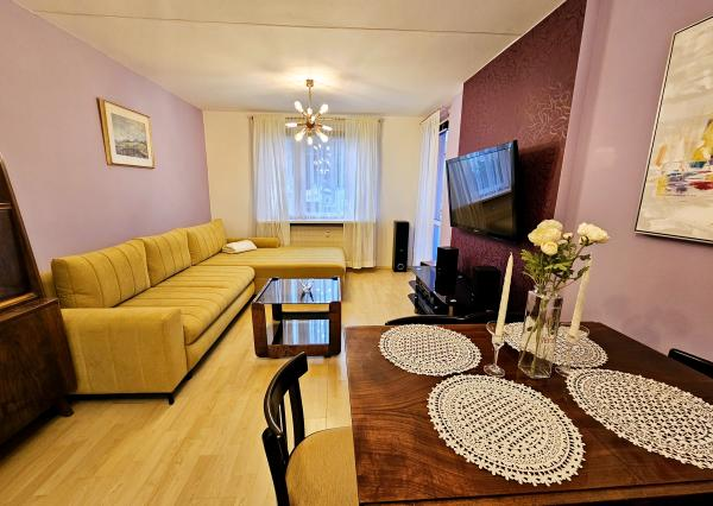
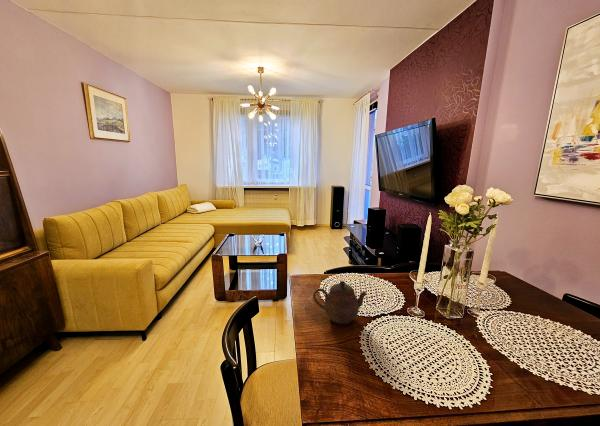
+ teapot (339, 299)
